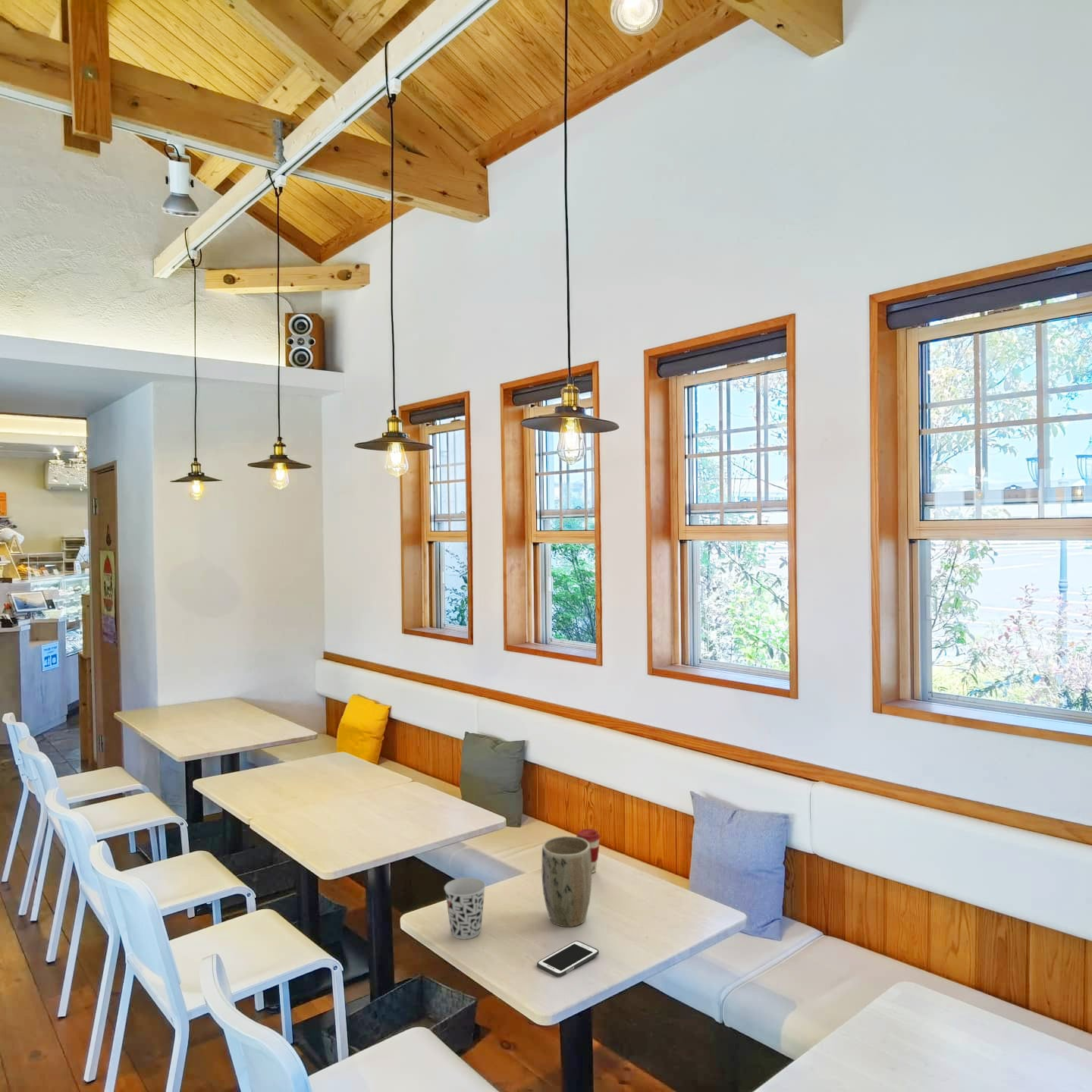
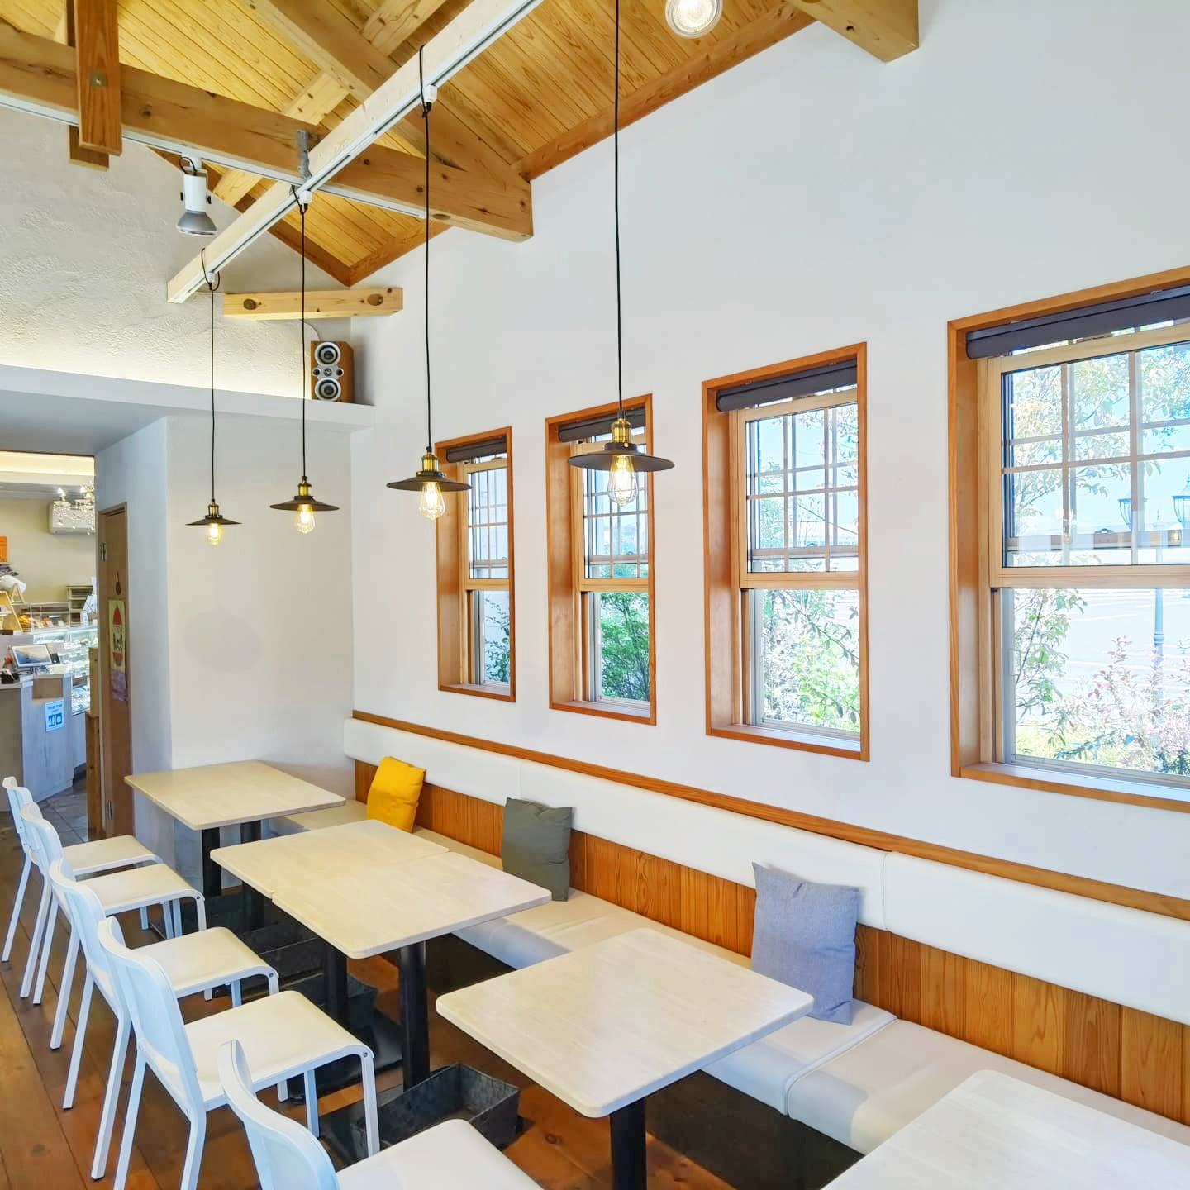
- plant pot (566, 881)
- coffee cup (591, 851)
- cell phone (568, 958)
- cup (465, 908)
